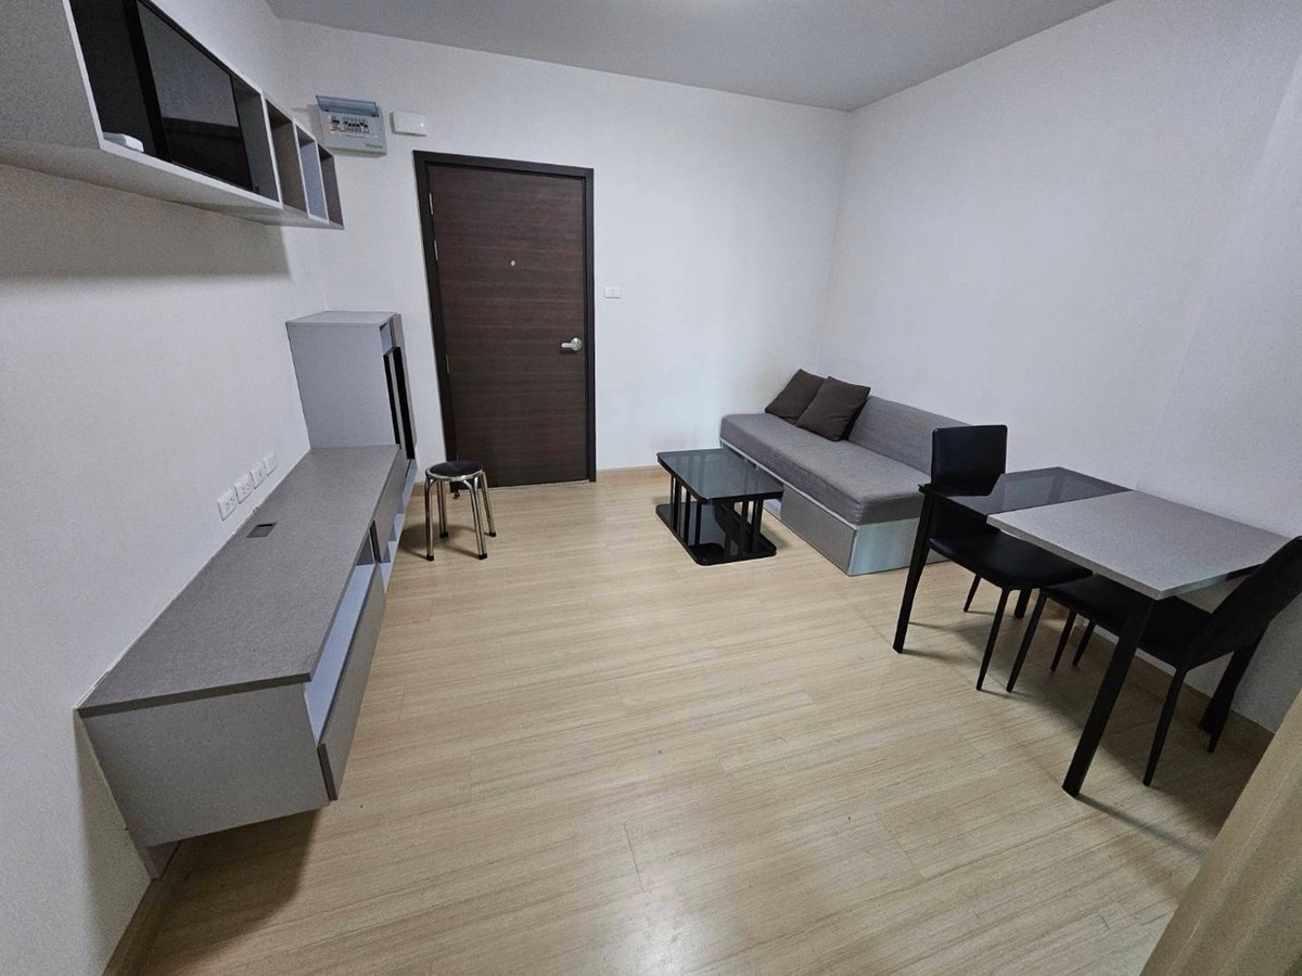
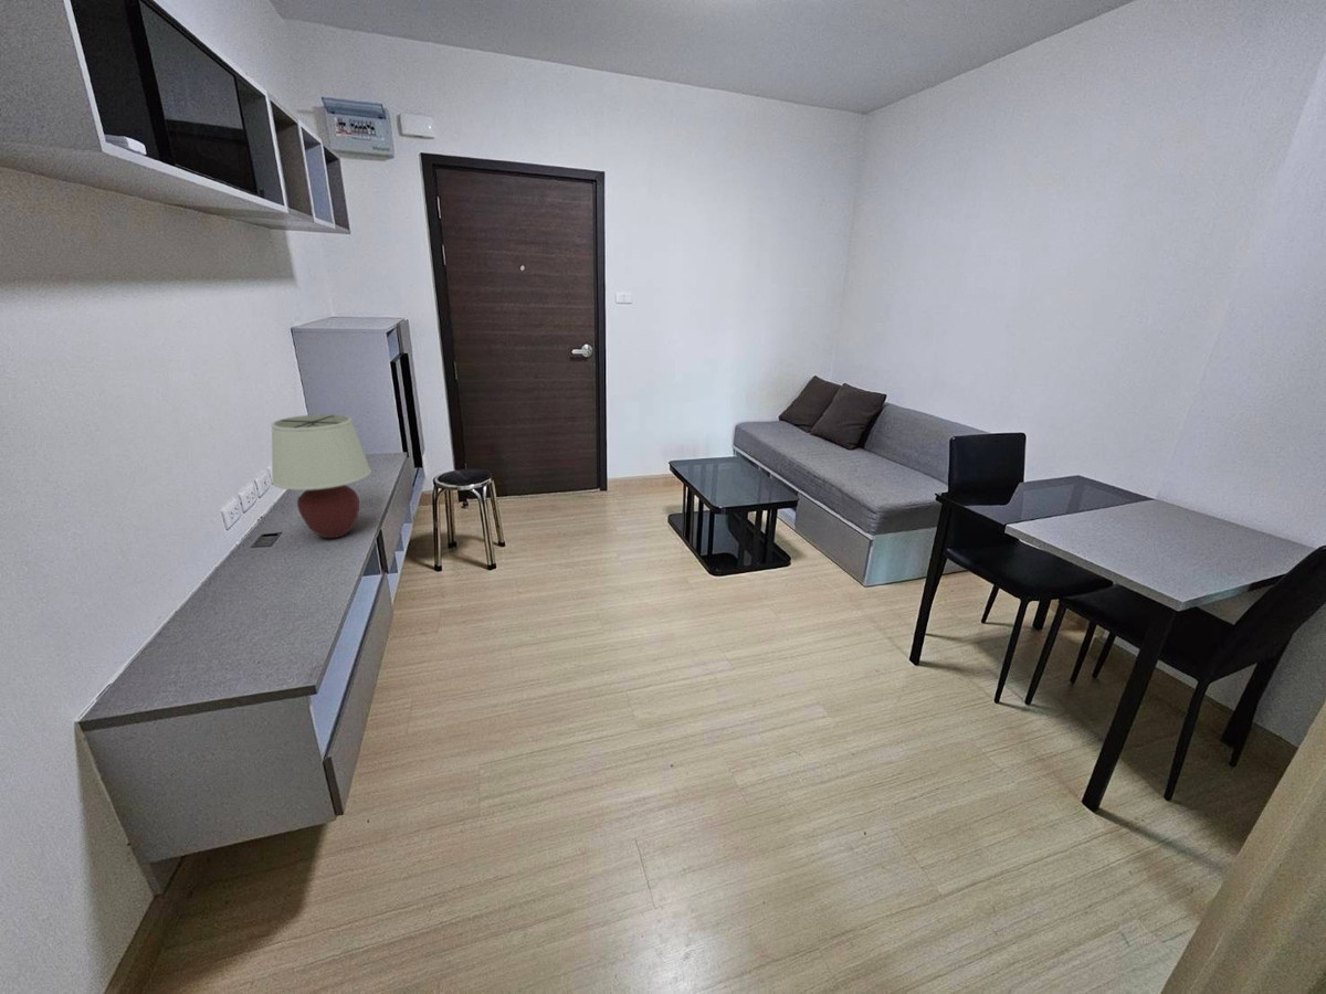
+ table lamp (324, 479)
